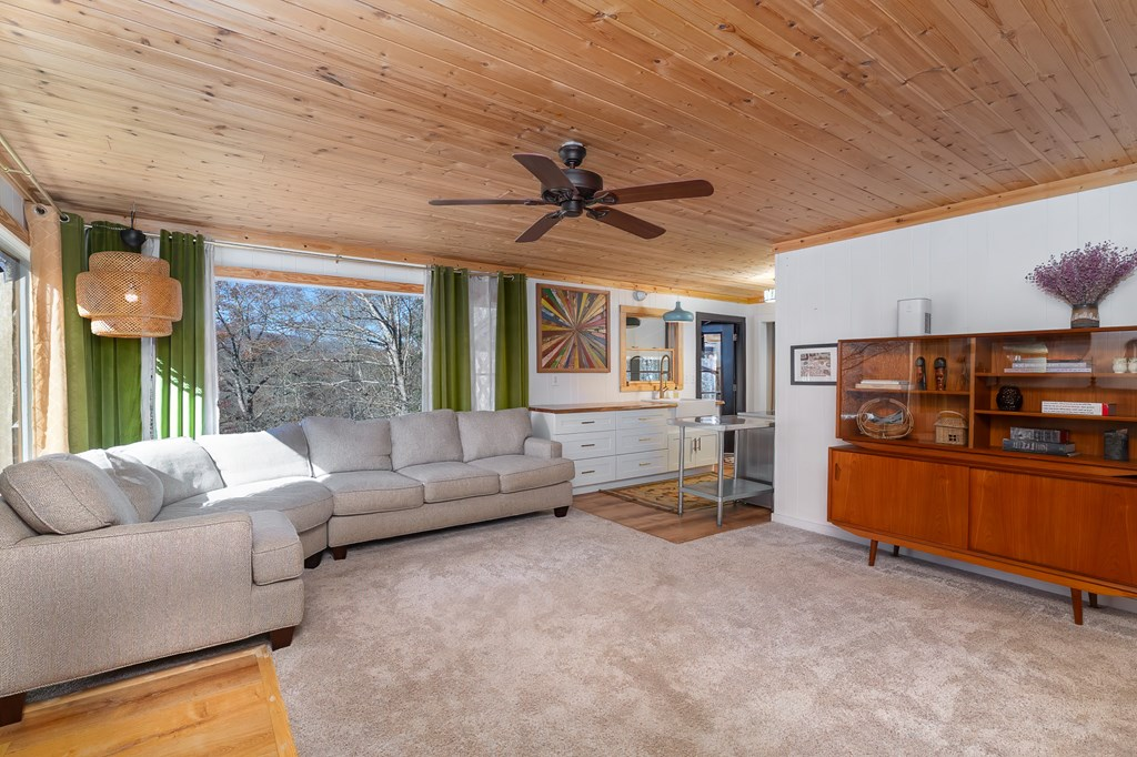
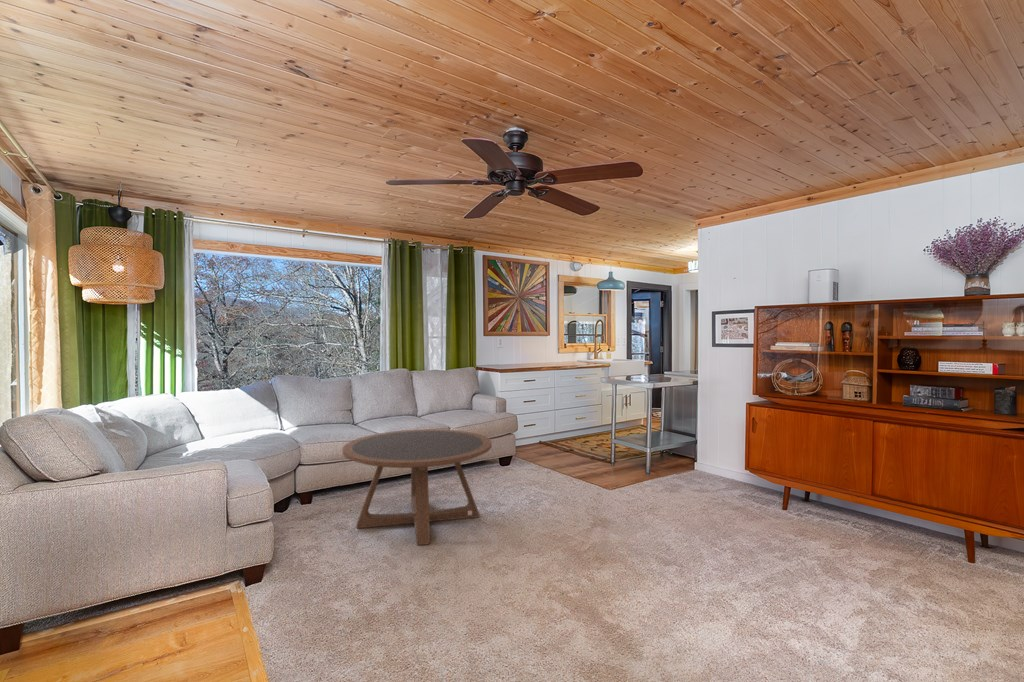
+ coffee table (419, 482)
